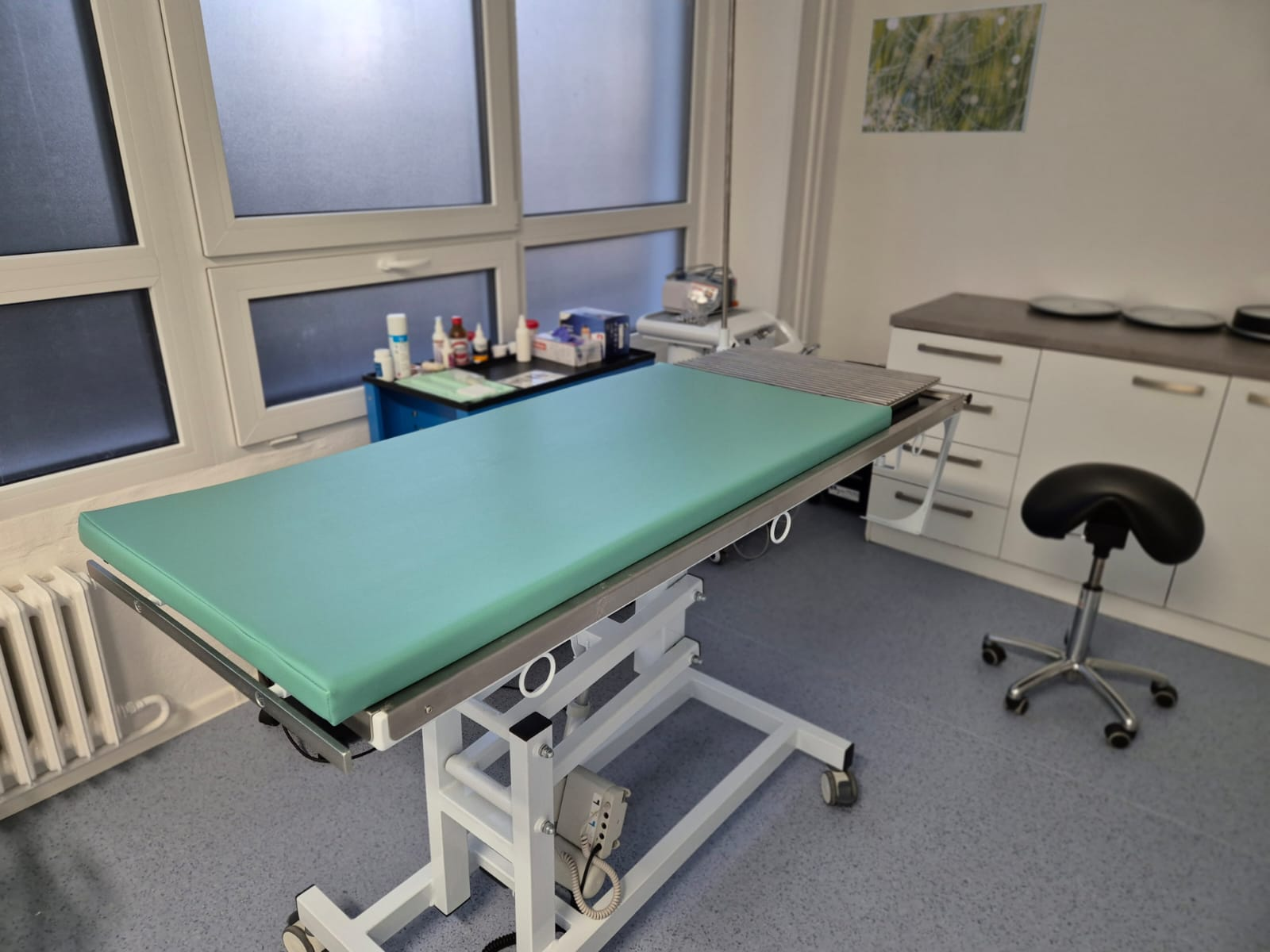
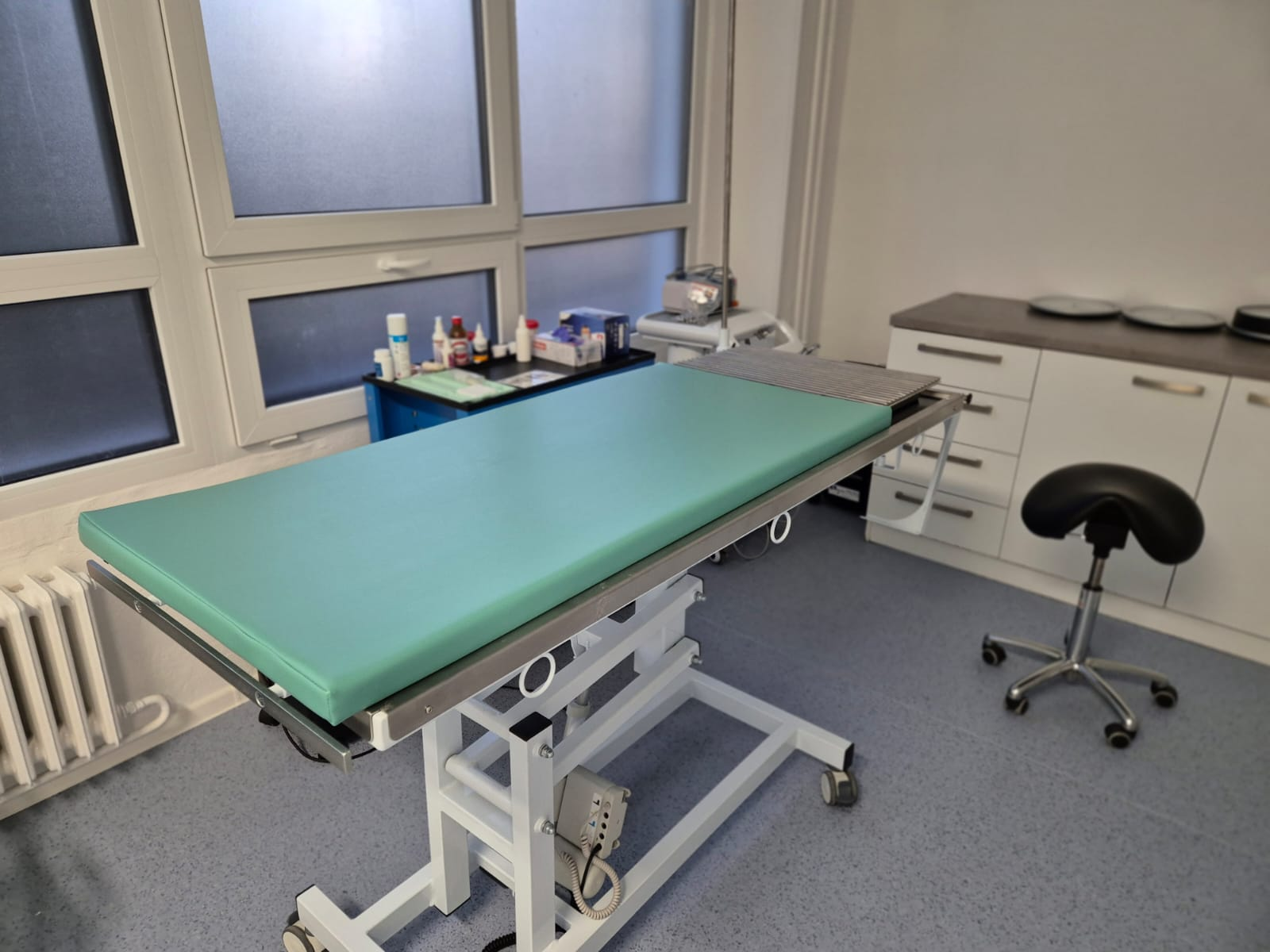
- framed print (946, 73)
